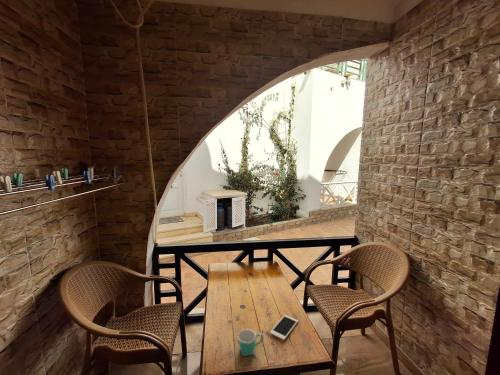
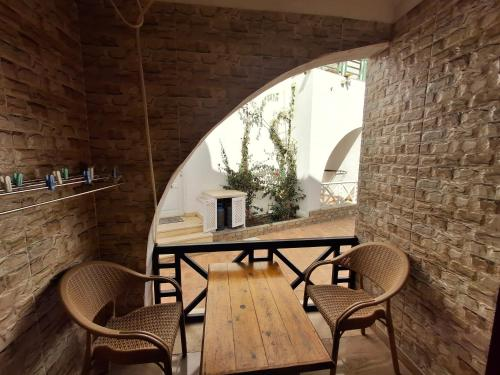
- mug (250, 342)
- cell phone (284, 326)
